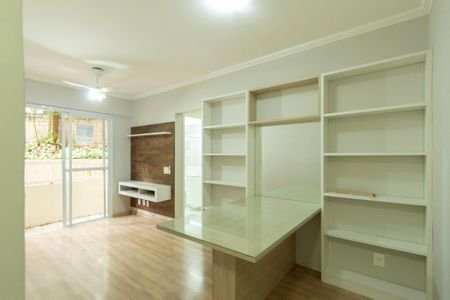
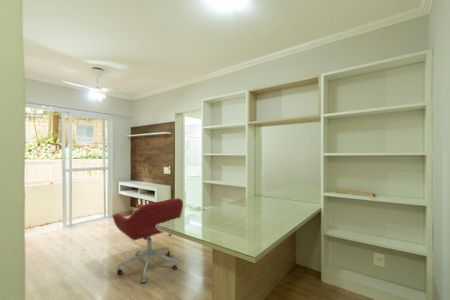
+ office chair (149, 231)
